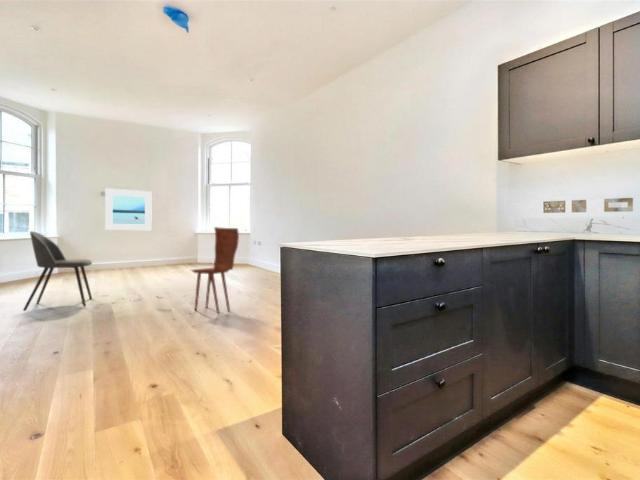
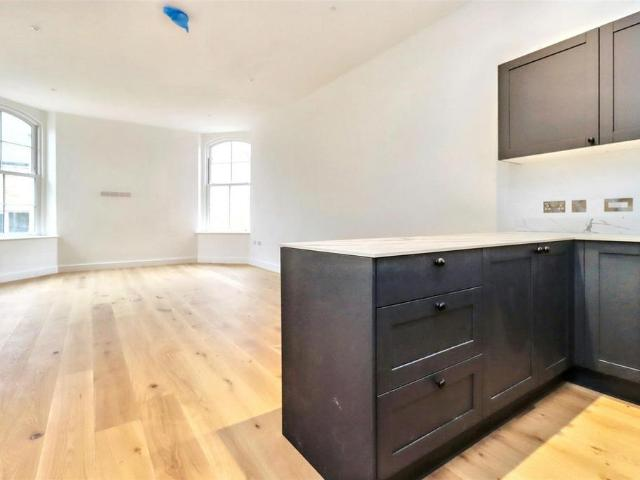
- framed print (129, 210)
- dining chair (60, 267)
- dining chair (214, 269)
